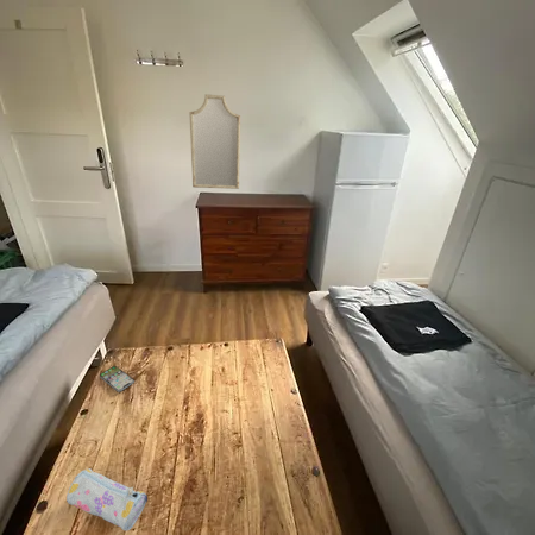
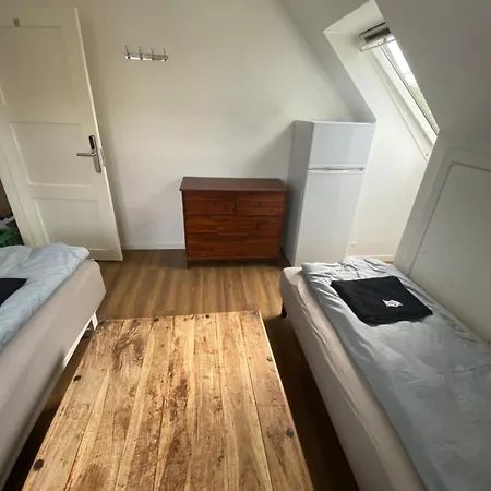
- smartphone (117, 378)
- home mirror (215, 144)
- pencil case (107, 497)
